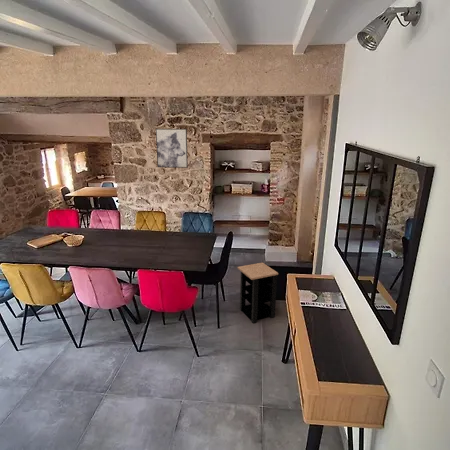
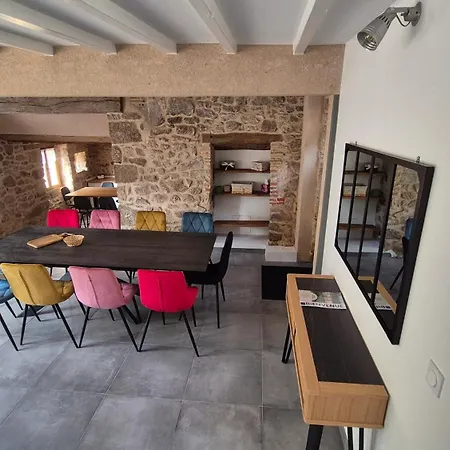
- wall art (171, 148)
- side table (257, 291)
